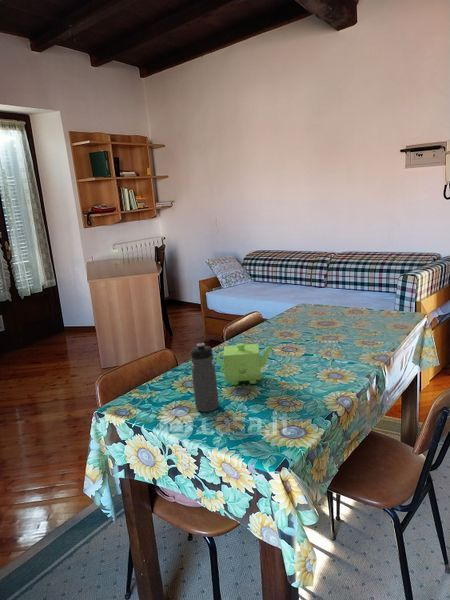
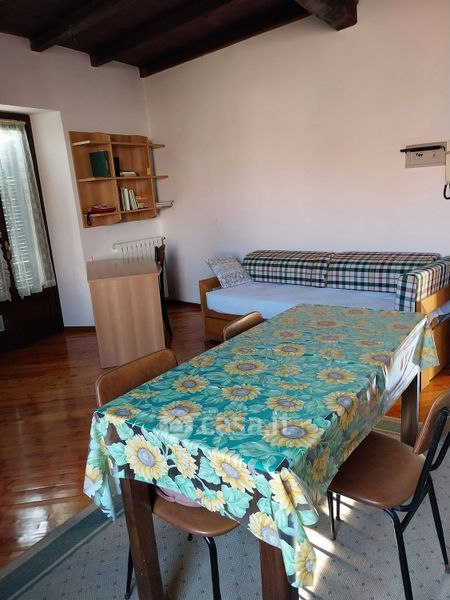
- teapot (246, 362)
- water bottle (204, 376)
